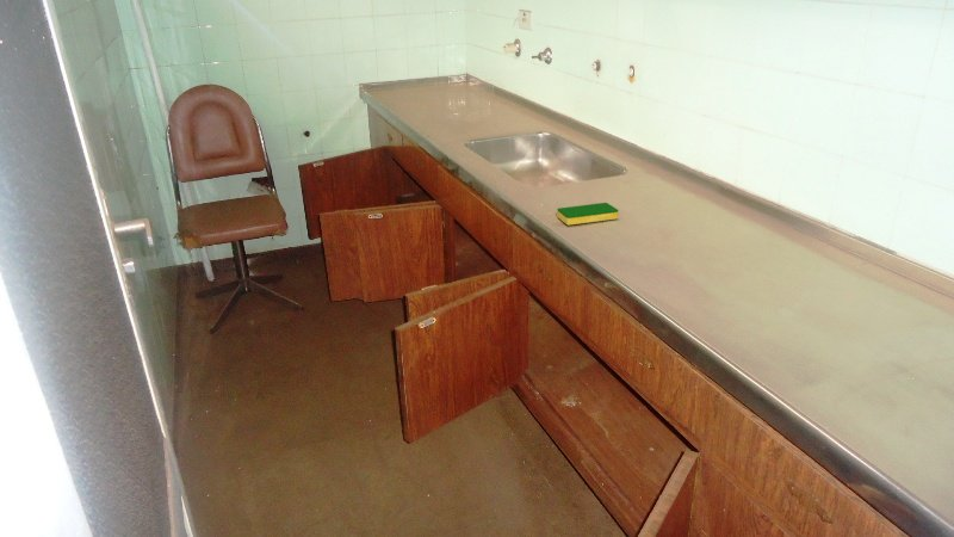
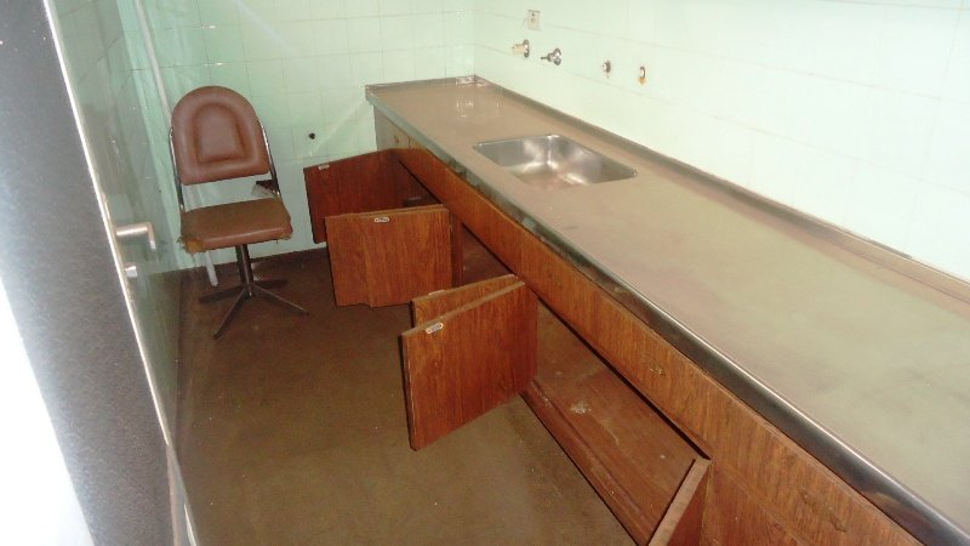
- dish sponge (587, 212)
